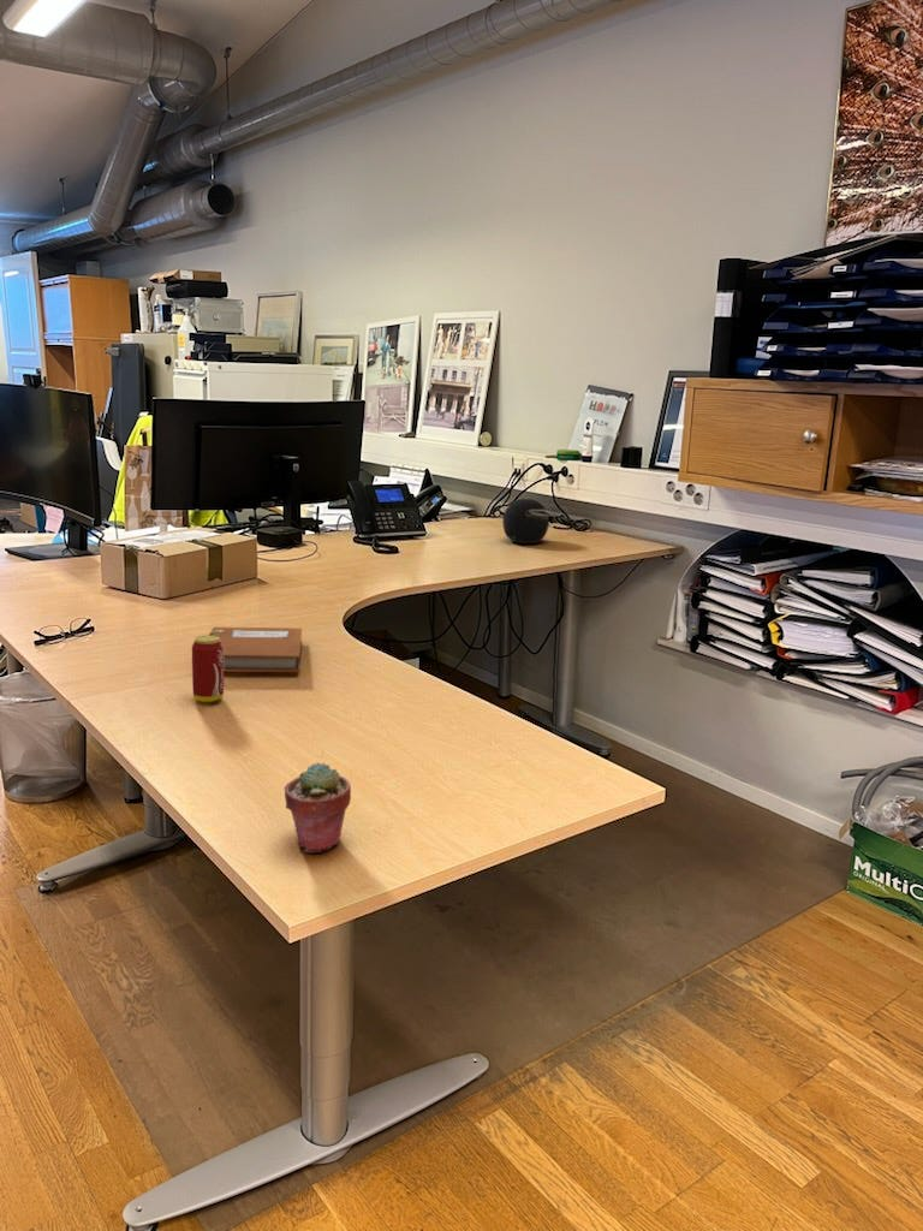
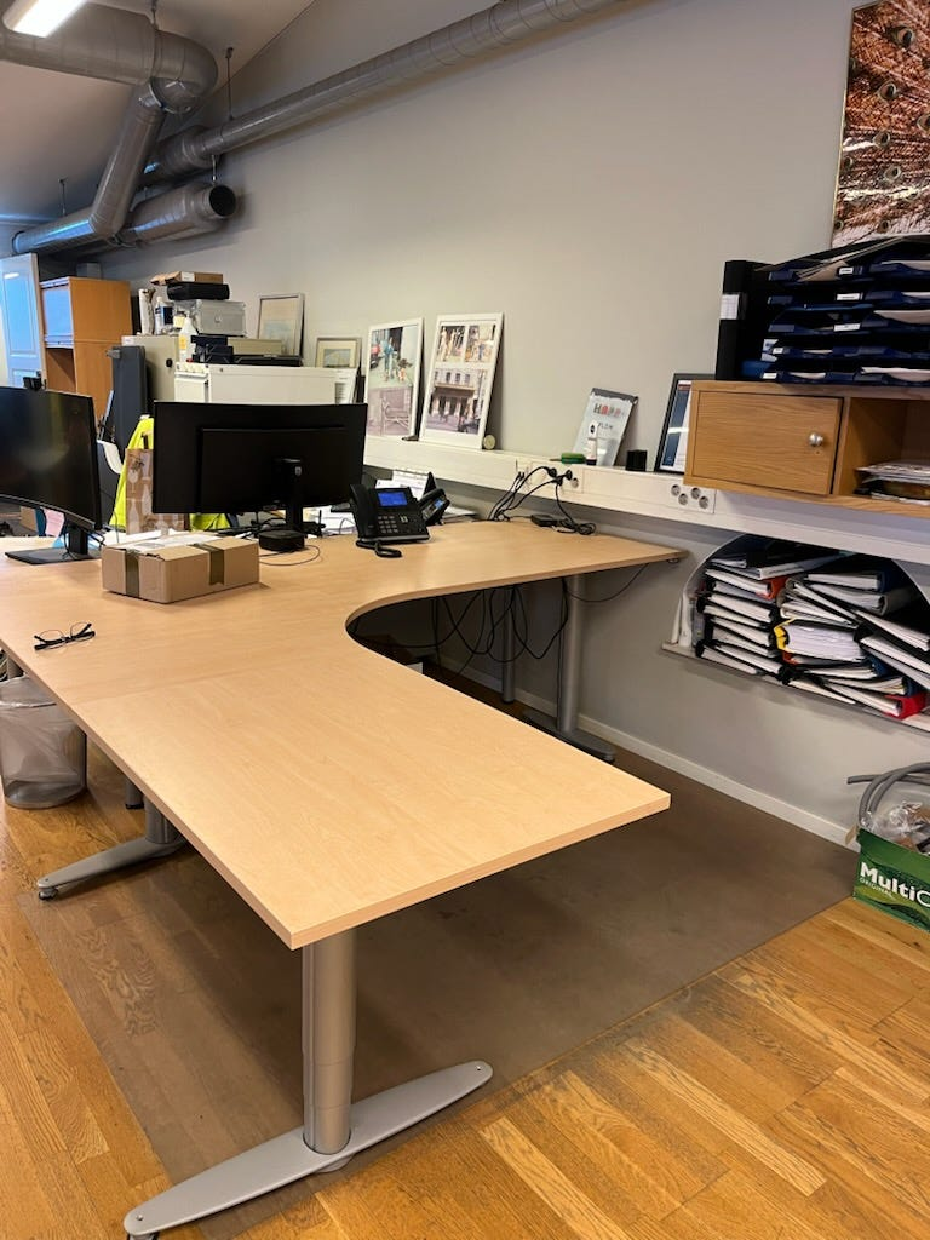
- potted succulent (317, 802)
- beverage can (208, 668)
- speaker (525, 519)
- notebook (252, 647)
